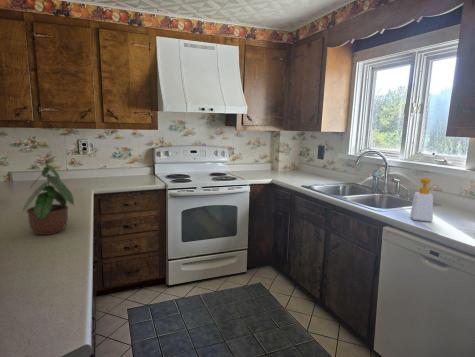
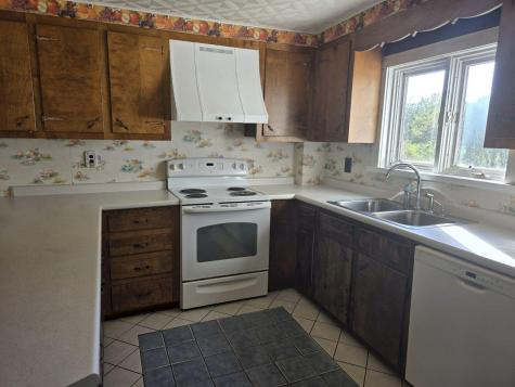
- soap bottle (423, 199)
- potted plant (49, 191)
